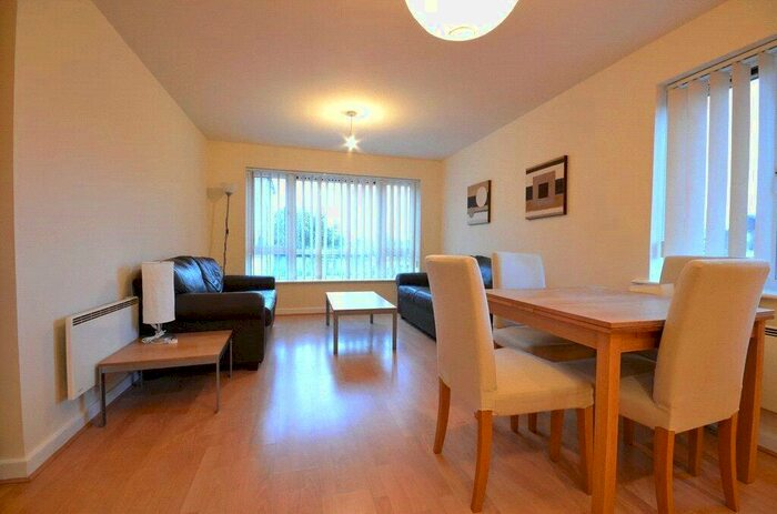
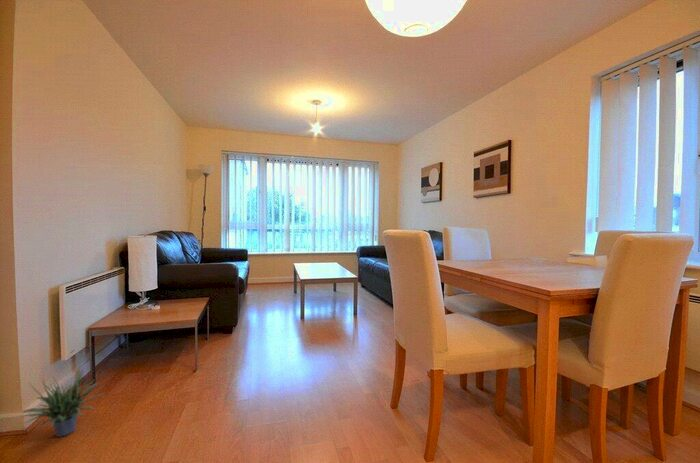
+ potted plant (60, 399)
